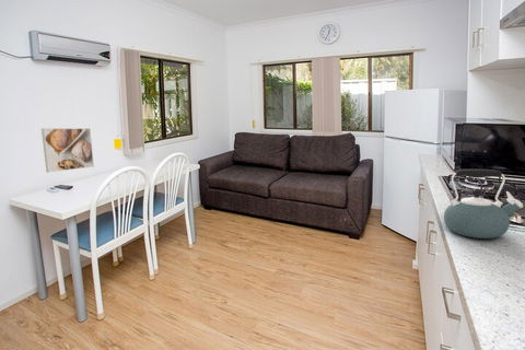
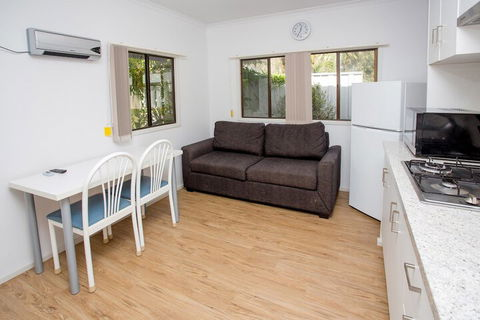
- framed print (69, 149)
- kettle (482, 201)
